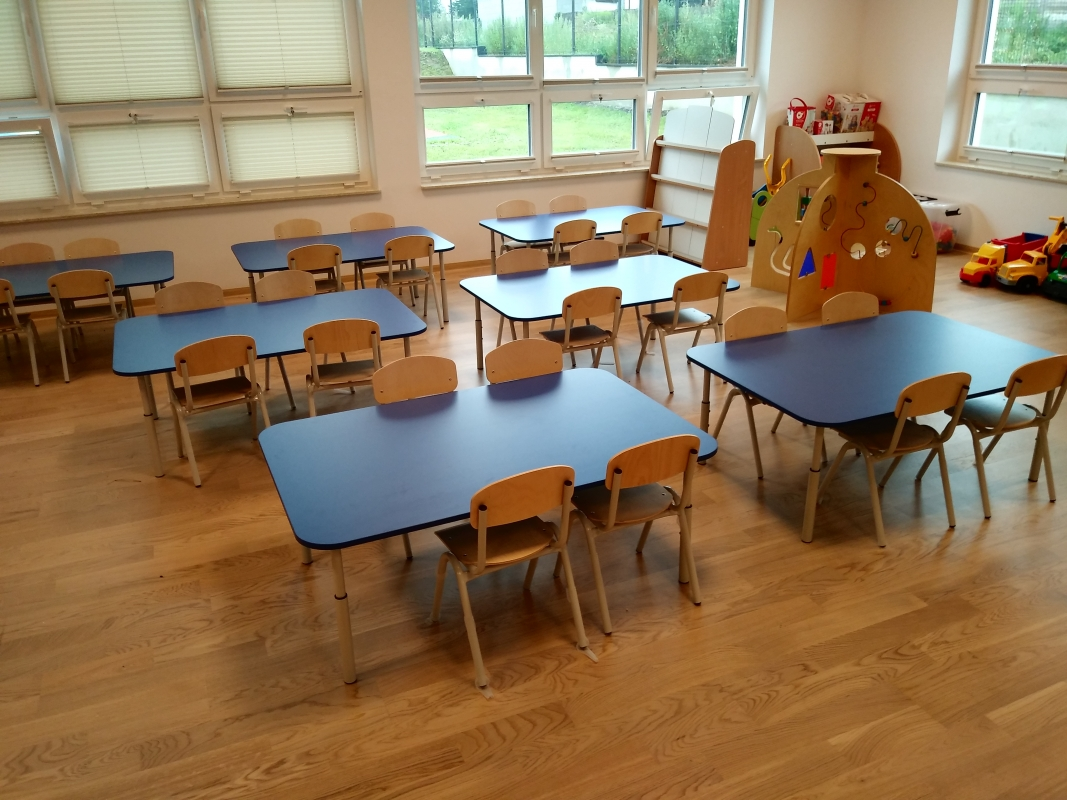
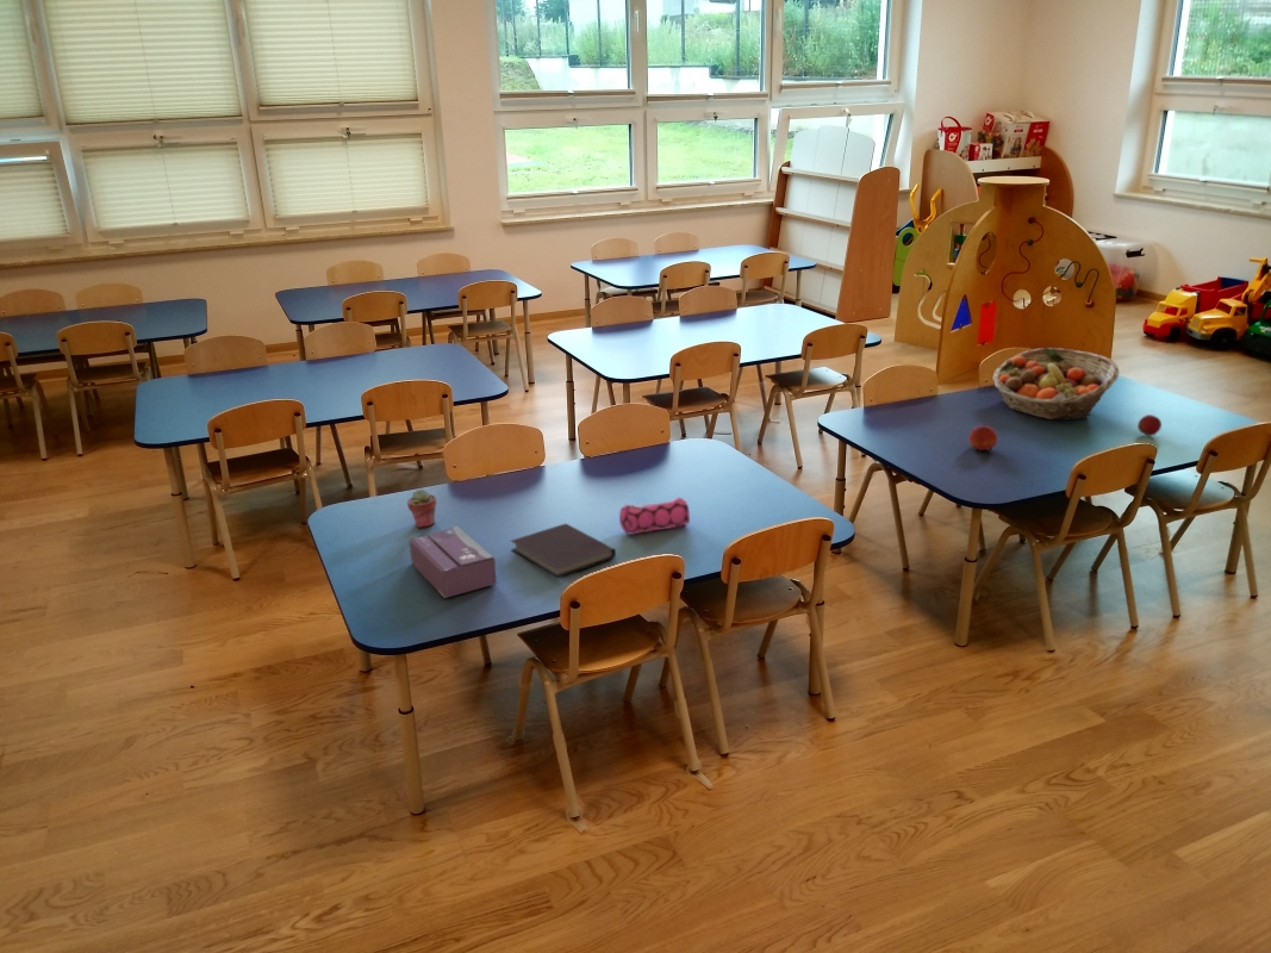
+ fruit basket (1053, 382)
+ tissue box (451, 560)
+ notebook (562, 548)
+ fruit (983, 437)
+ apple (1149, 425)
+ potted succulent (422, 506)
+ pencil case (655, 513)
